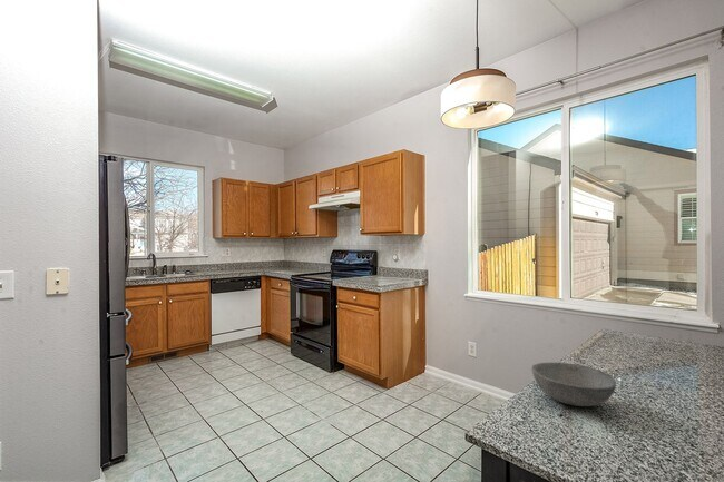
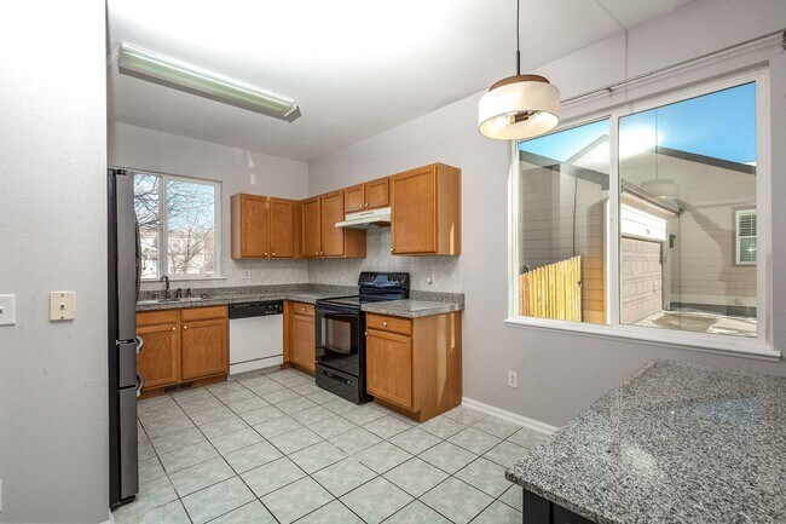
- bowl (571, 385)
